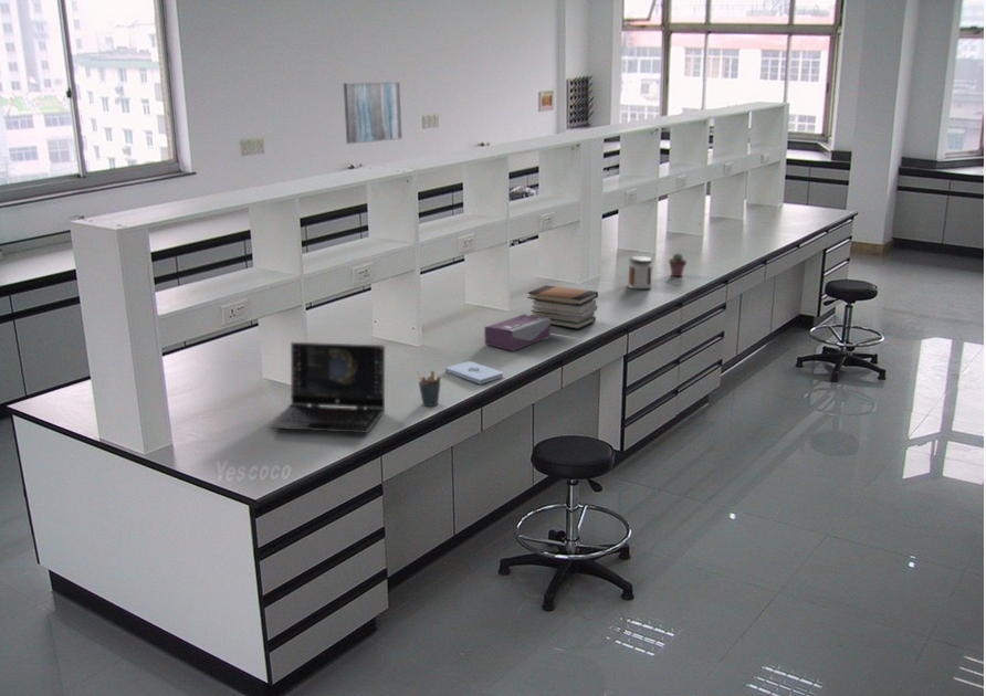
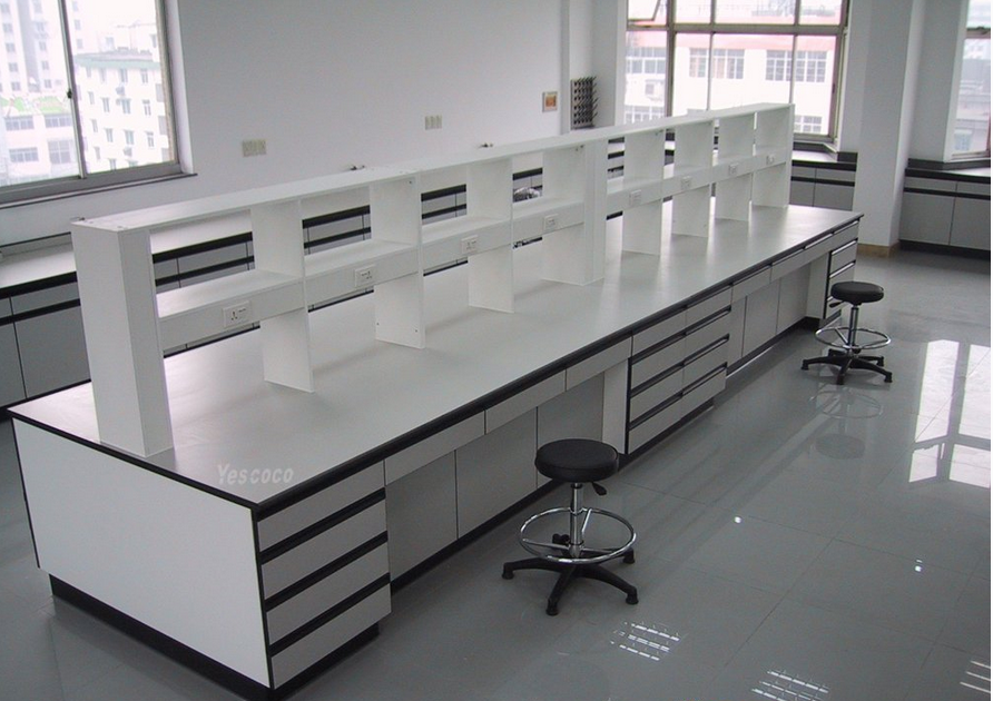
- book stack (563, 306)
- jar (639, 272)
- notepad (474, 371)
- tissue box (517, 330)
- laptop (327, 387)
- wall art (374, 112)
- potted succulent (676, 264)
- pen holder (430, 387)
